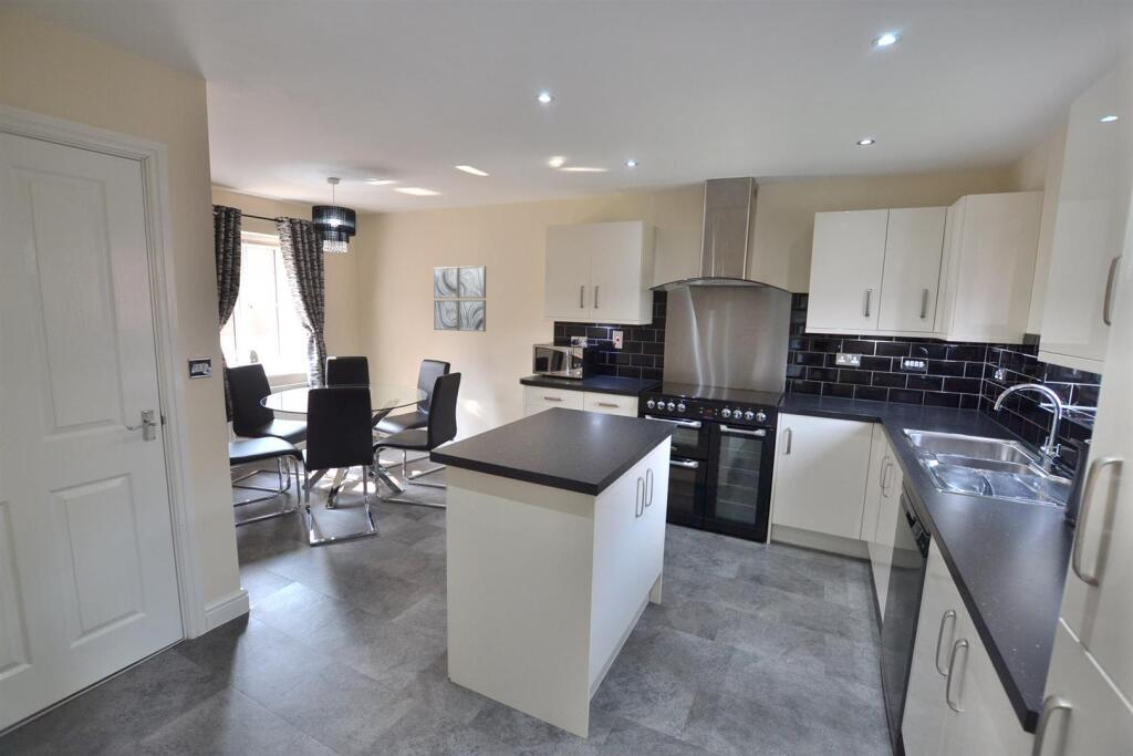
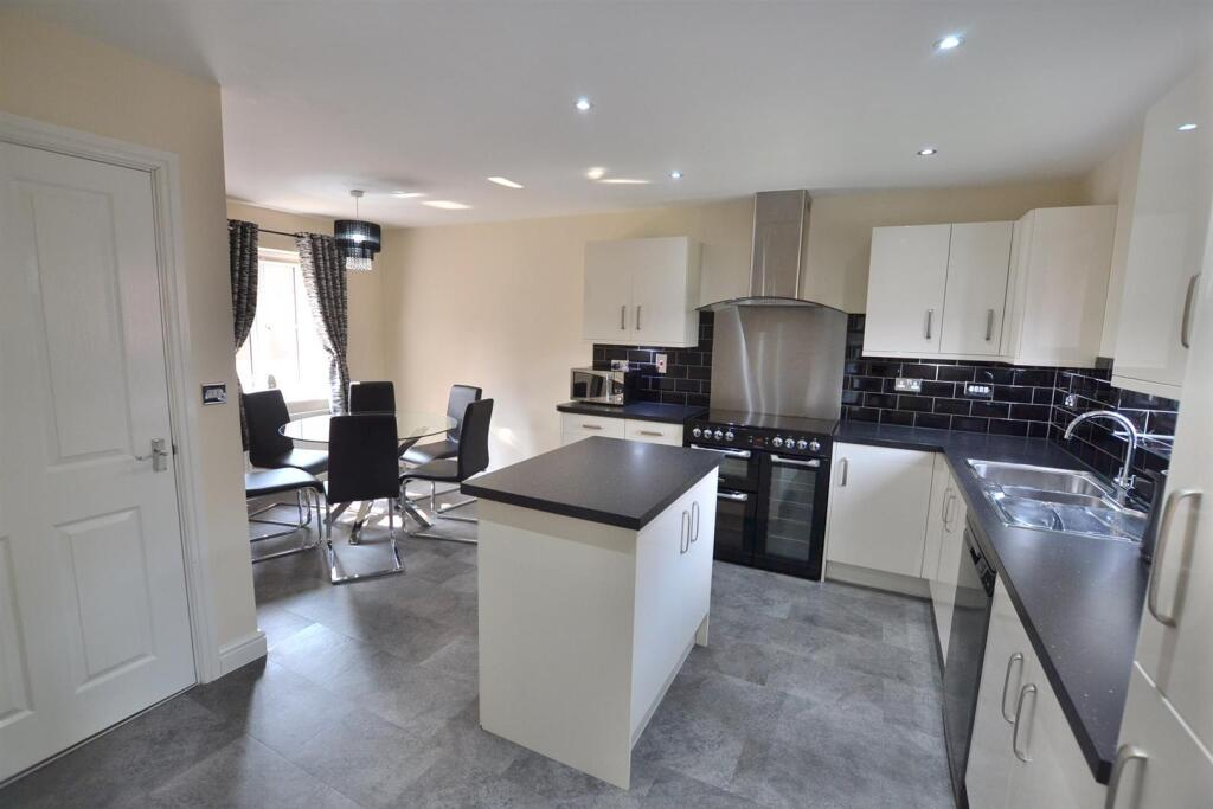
- wall art (459, 300)
